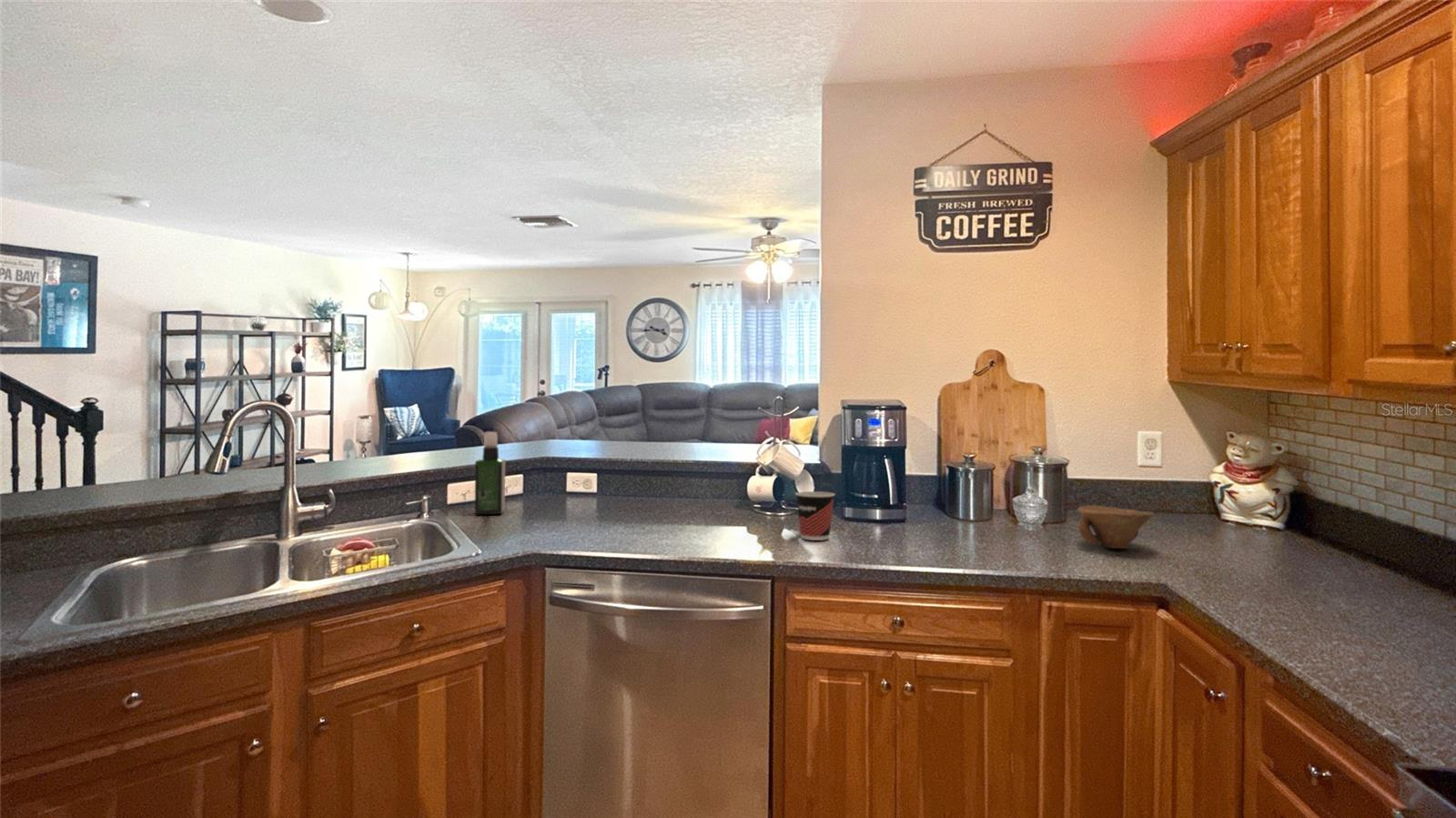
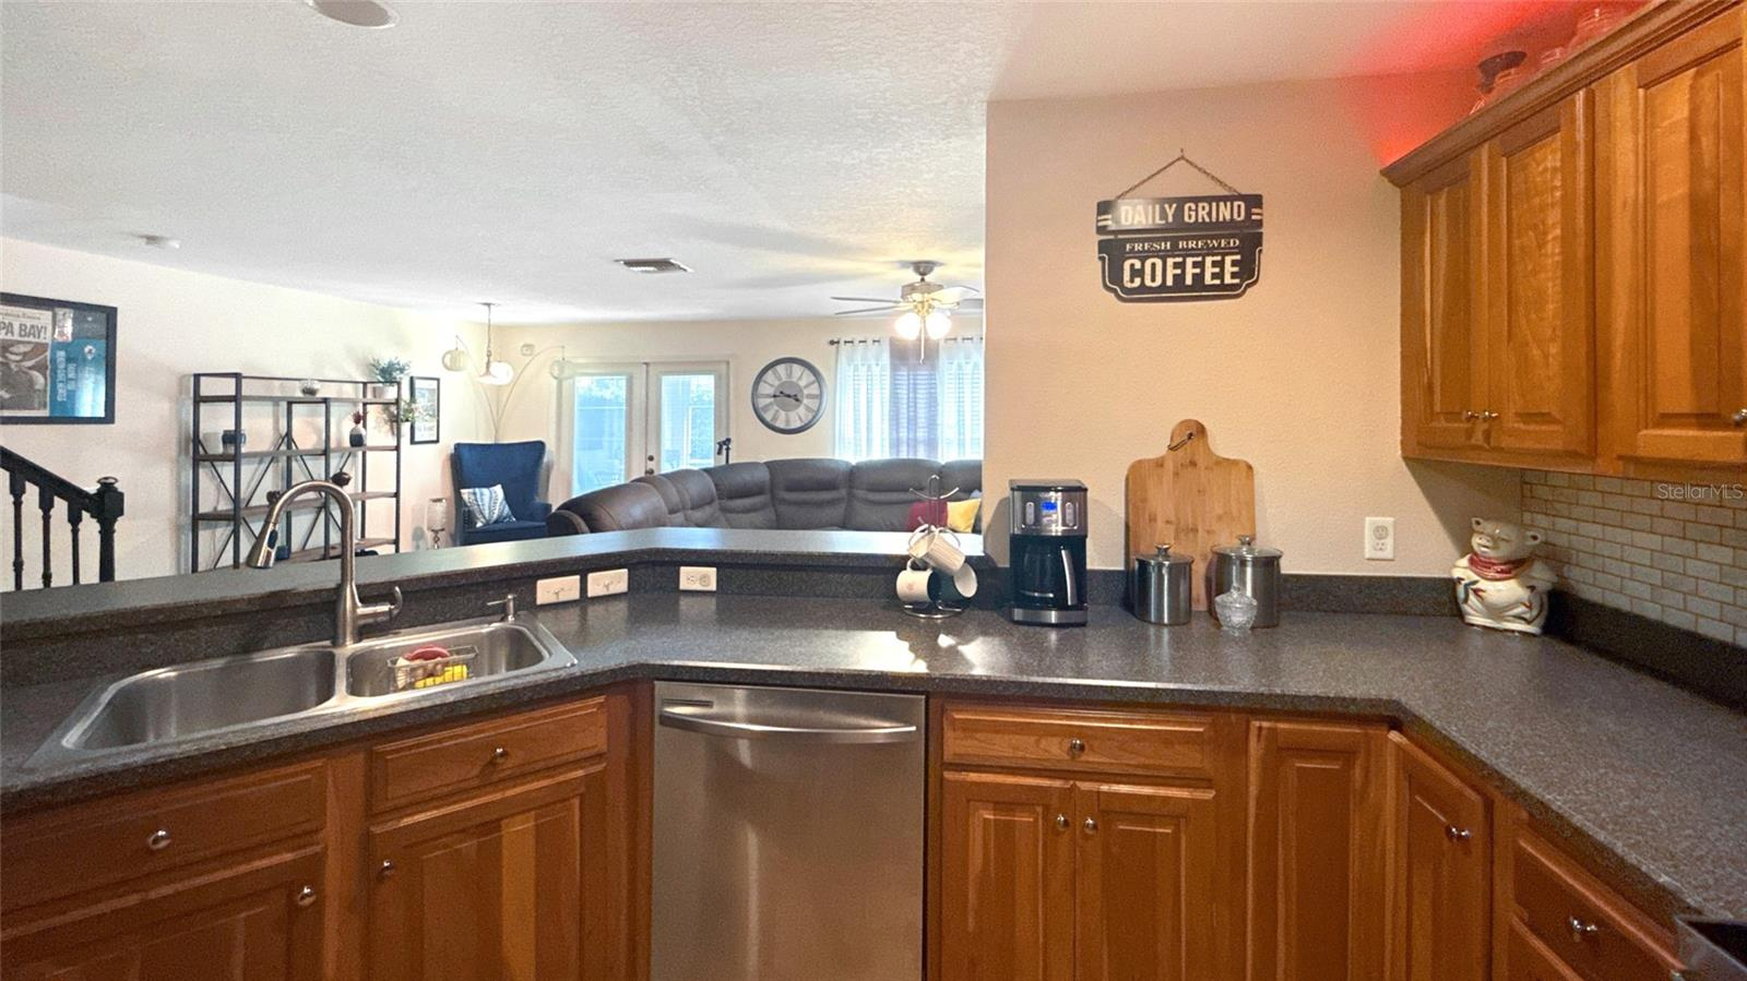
- bowl (1113, 528)
- cup (814, 515)
- spray bottle (490, 472)
